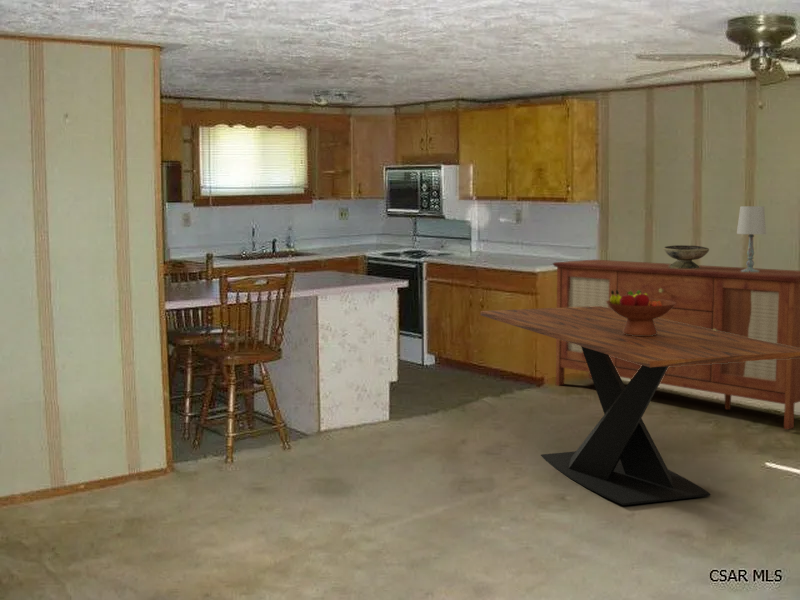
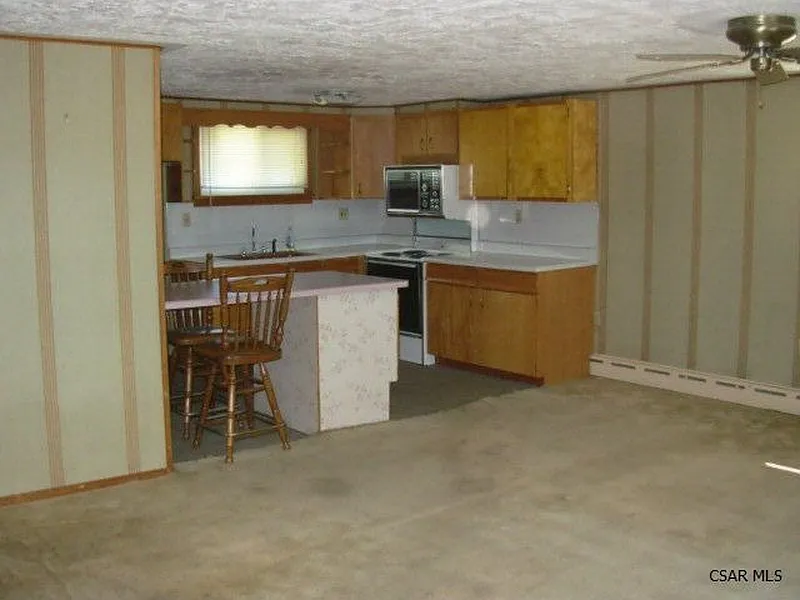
- fruit bowl (640, 311)
- dining table (618, 401)
- sideboard (683, 323)
- table lamp (751, 238)
- decorative bowl (686, 256)
